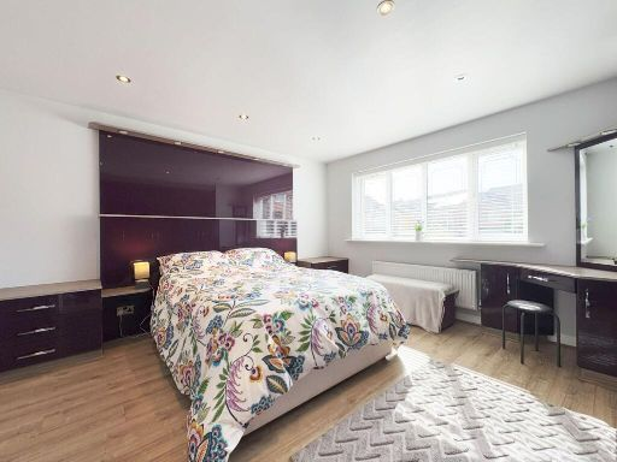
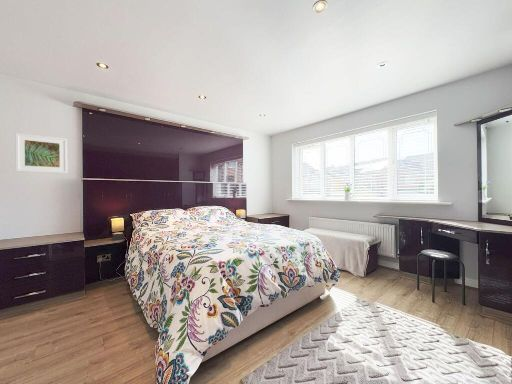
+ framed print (42, 154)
